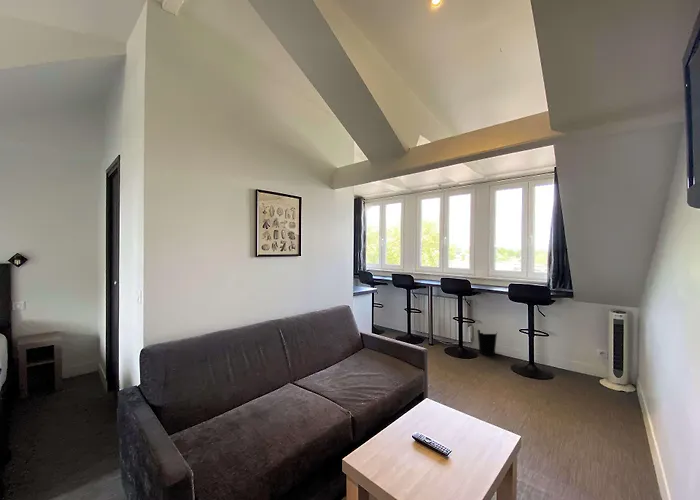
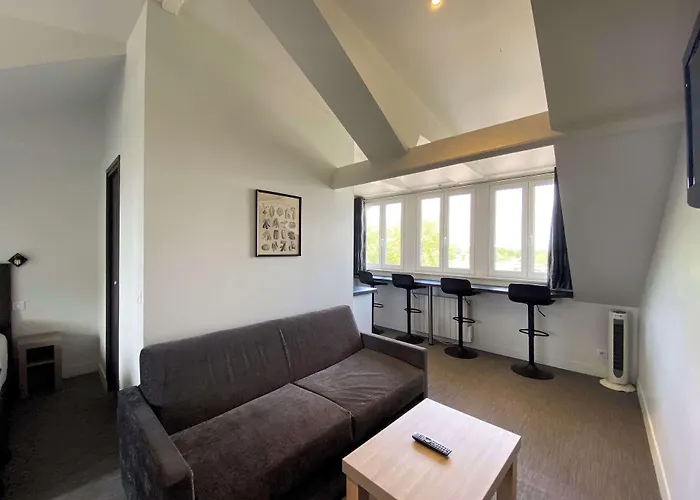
- wastebasket (487, 342)
